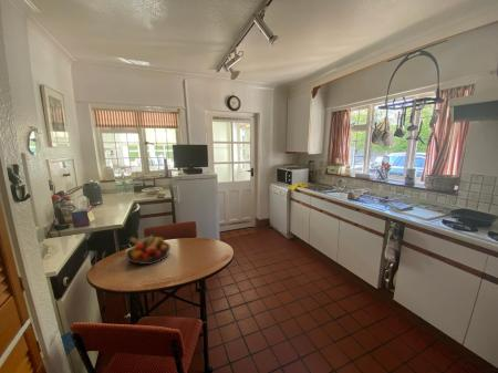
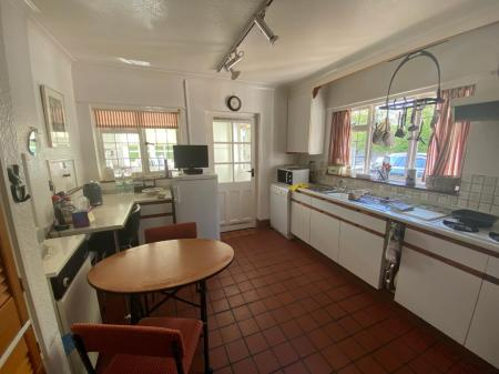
- fruit bowl (147, 248)
